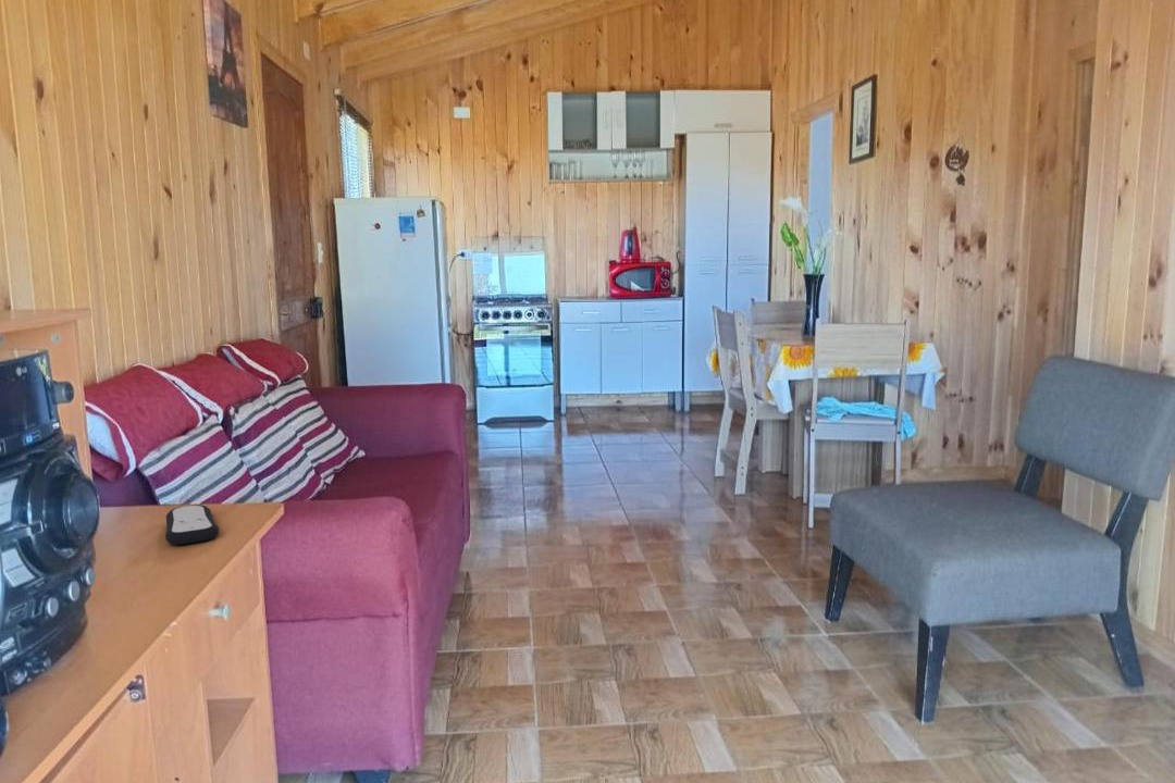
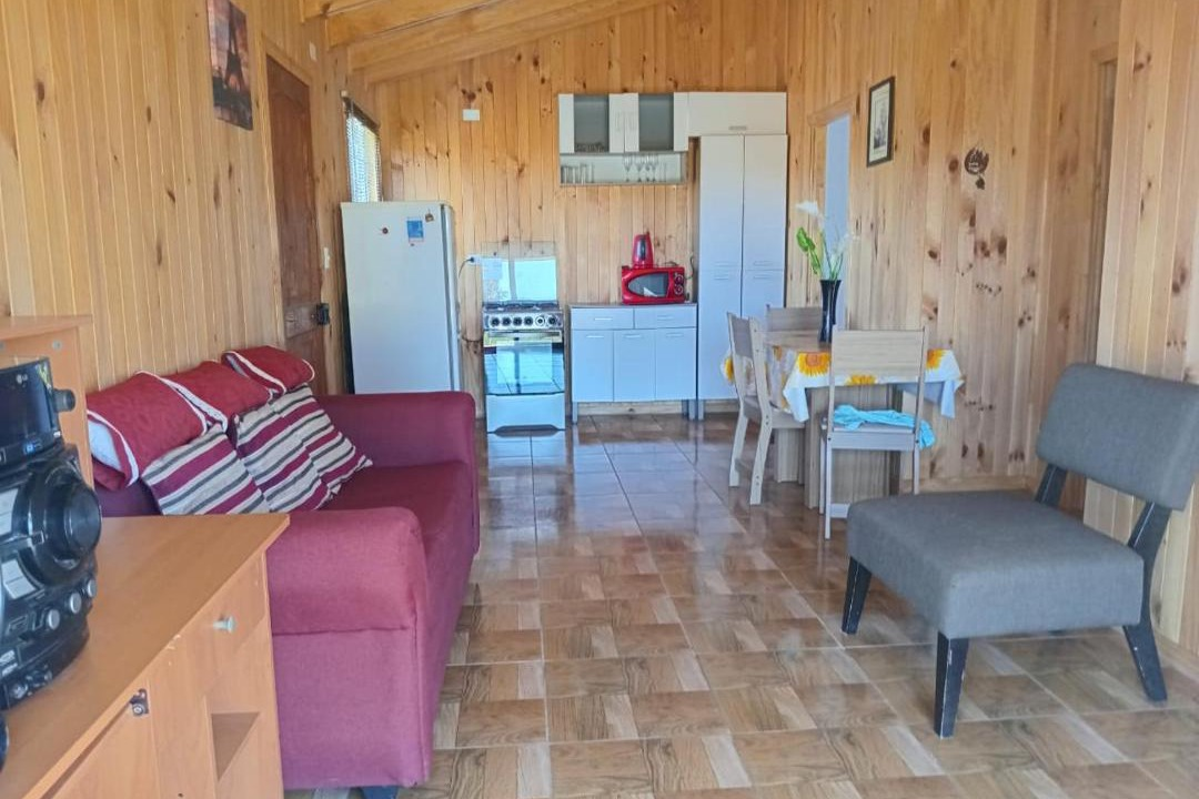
- remote control (189, 522)
